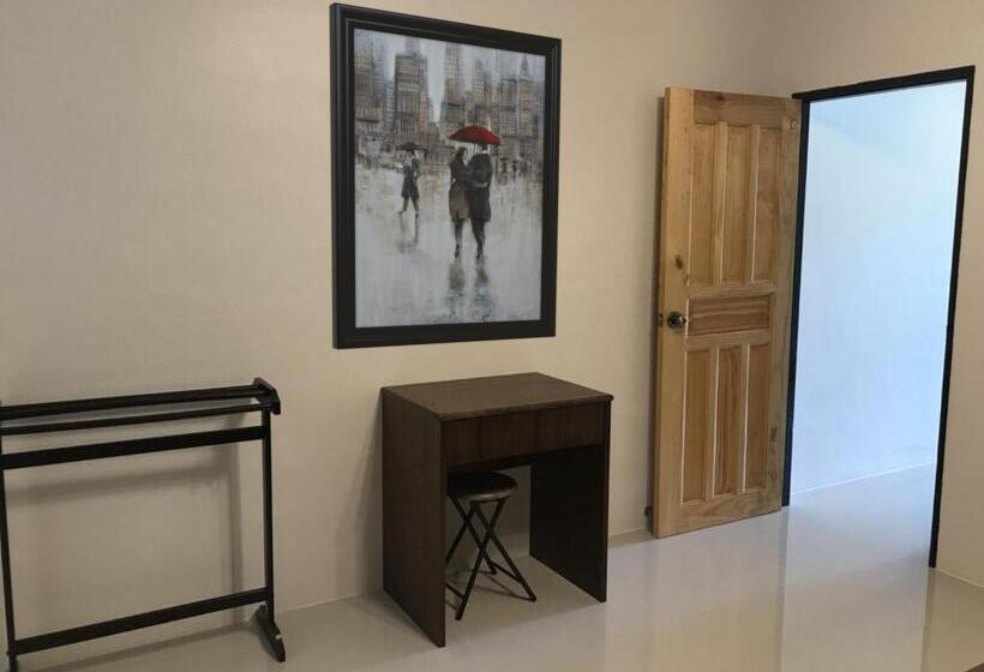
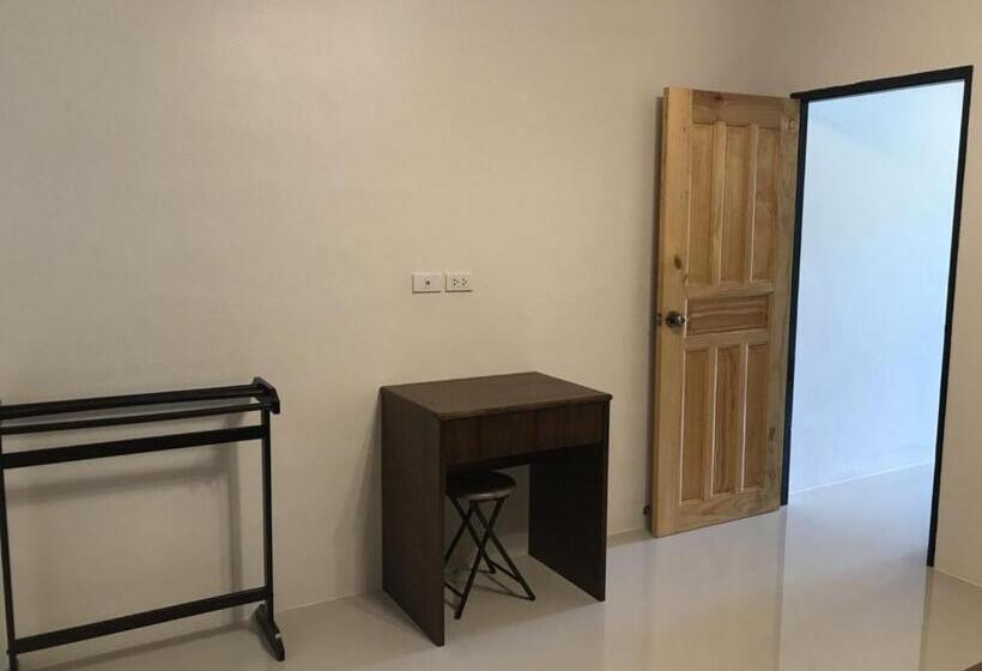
- wall art (452, 186)
